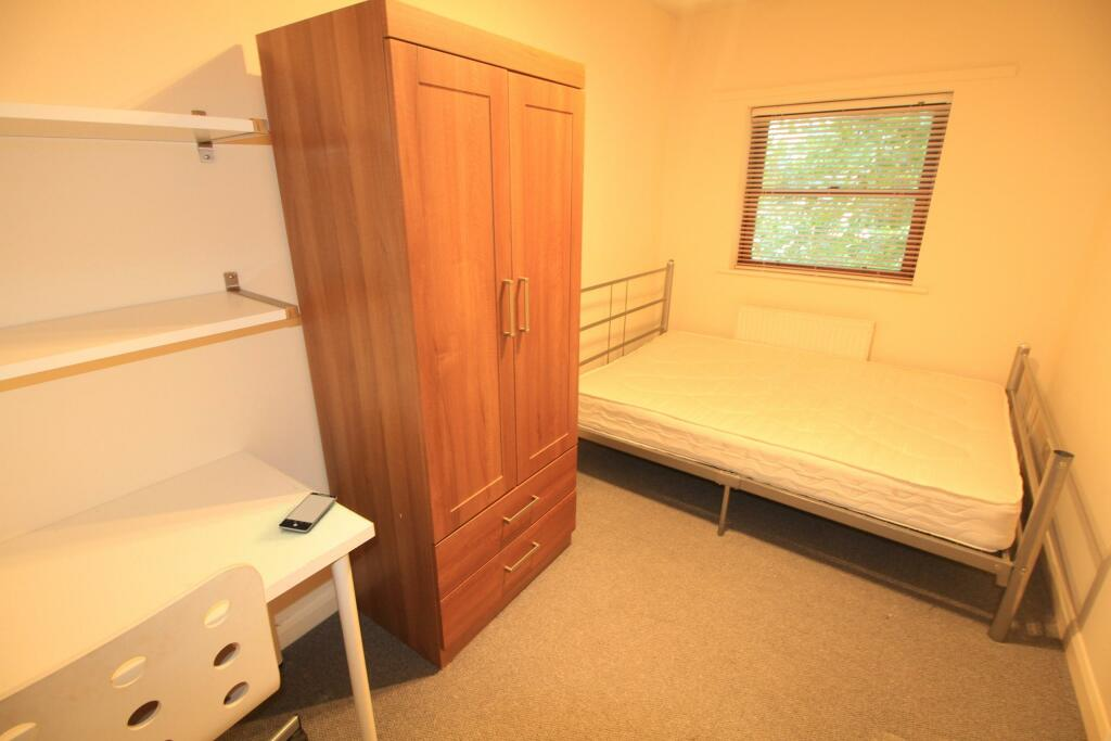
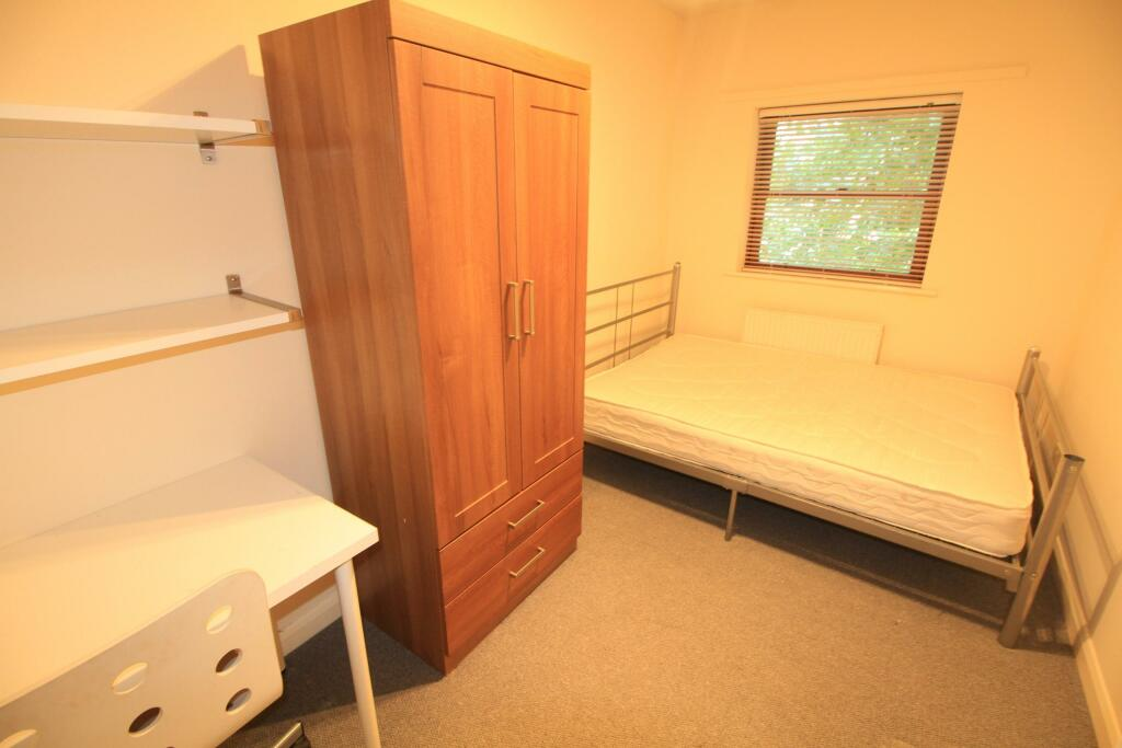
- smartphone (309, 511)
